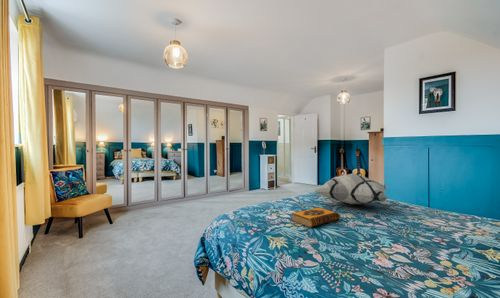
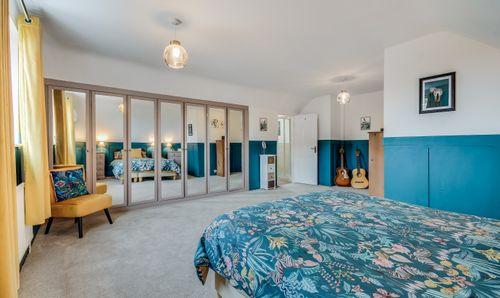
- hardback book (315, 216)
- decorative pillow (352, 189)
